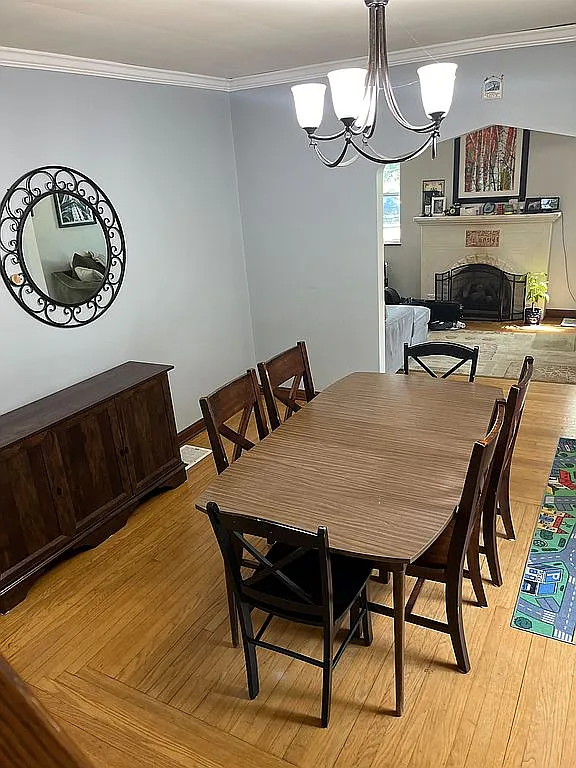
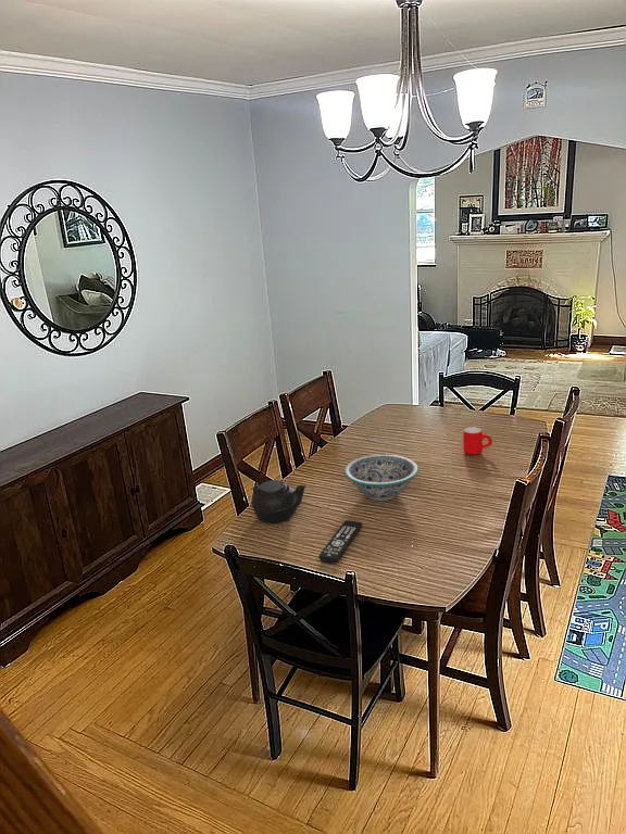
+ teapot (278, 501)
+ mug (477, 441)
+ remote control (341, 541)
+ decorative bowl (380, 481)
